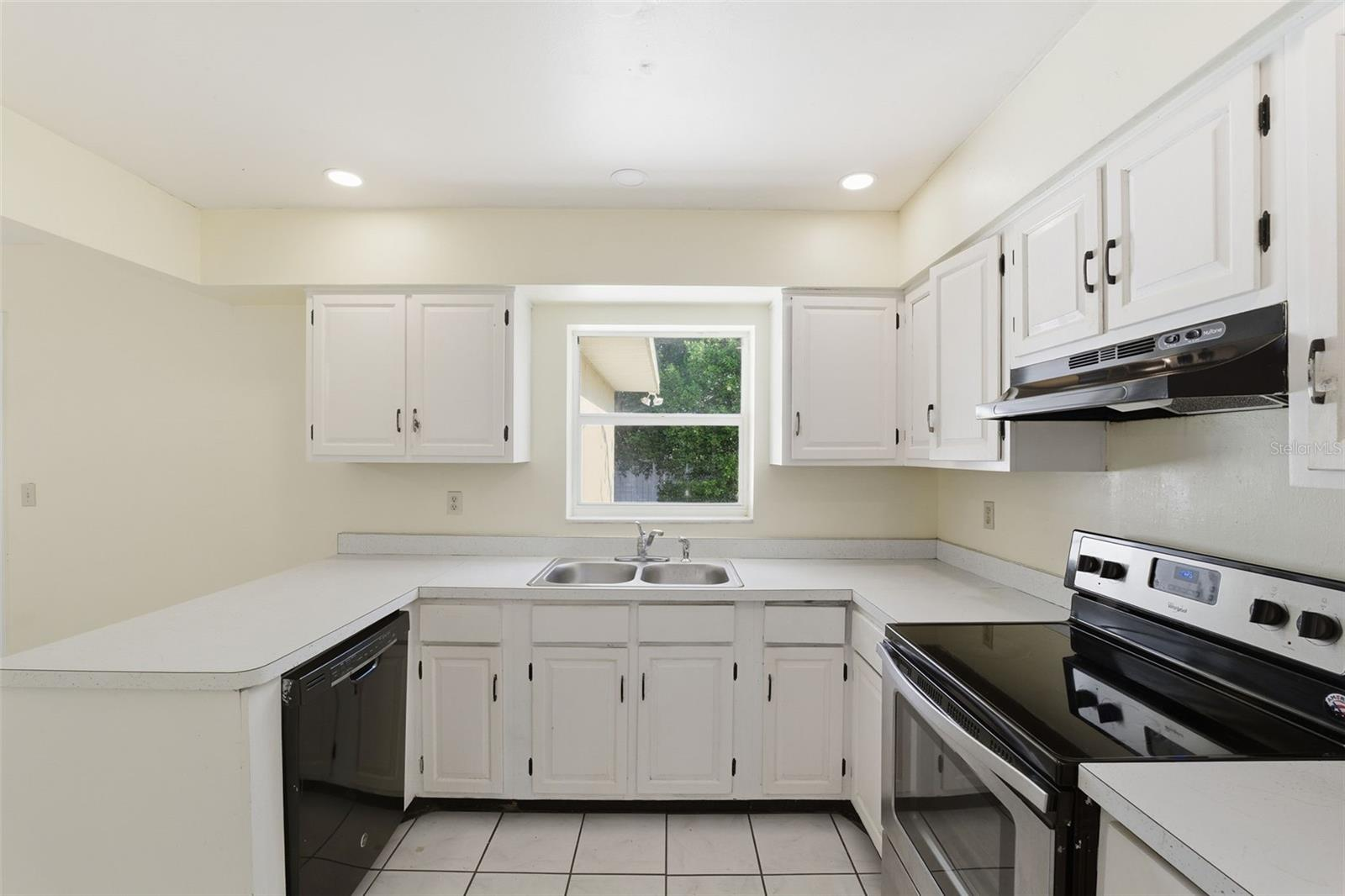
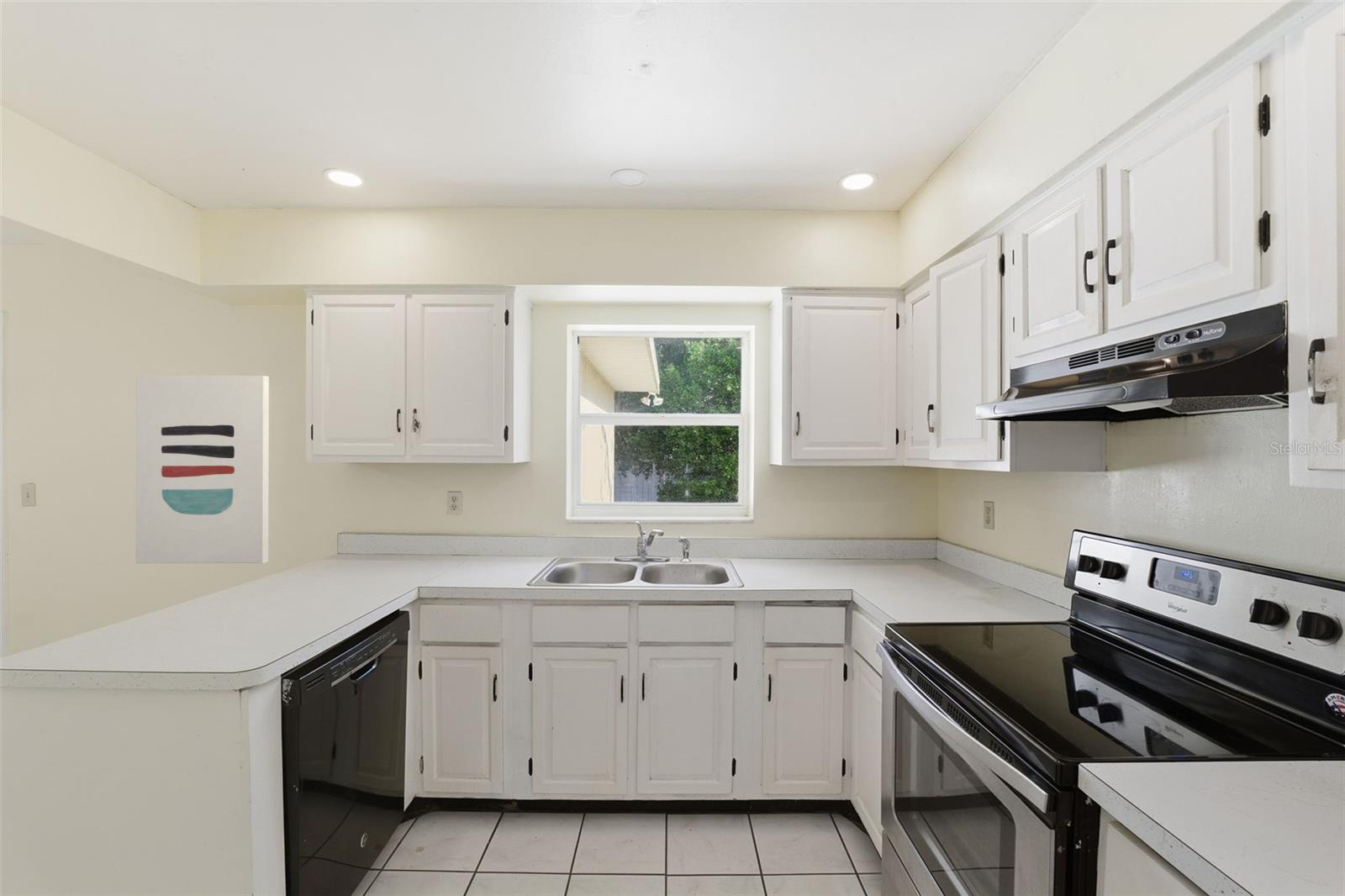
+ wall art (203, 469)
